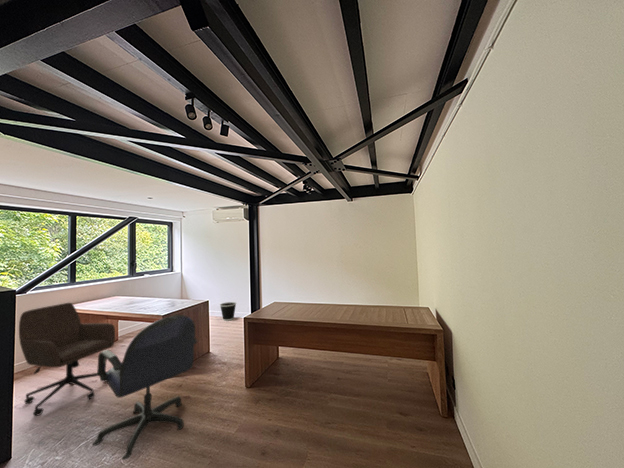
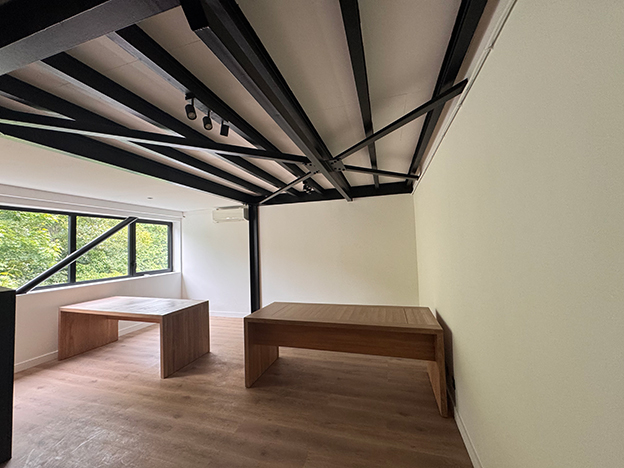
- office chair (148, 368)
- wastebasket (228, 311)
- office chair (68, 350)
